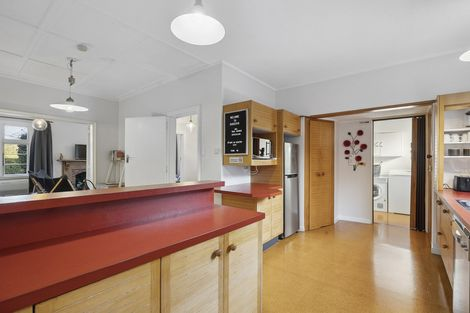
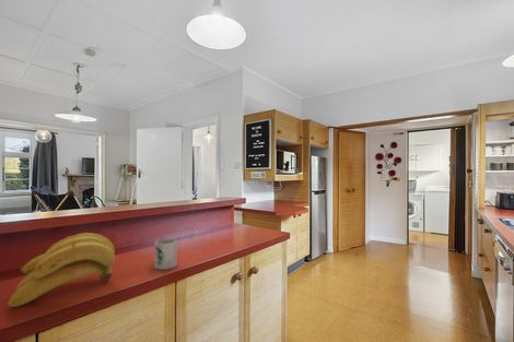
+ banana bunch (68, 263)
+ mug (163, 252)
